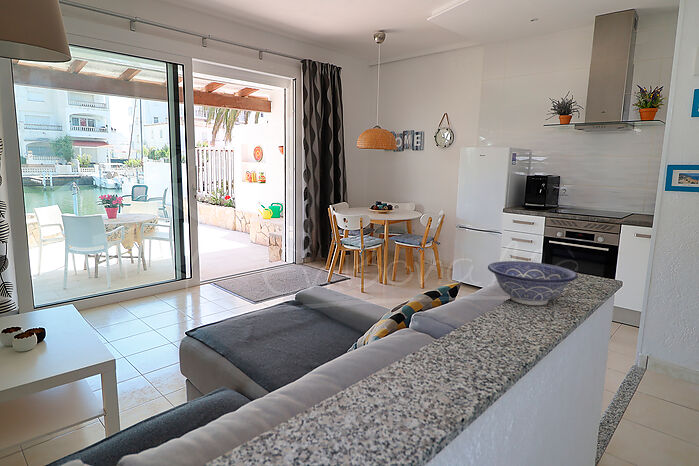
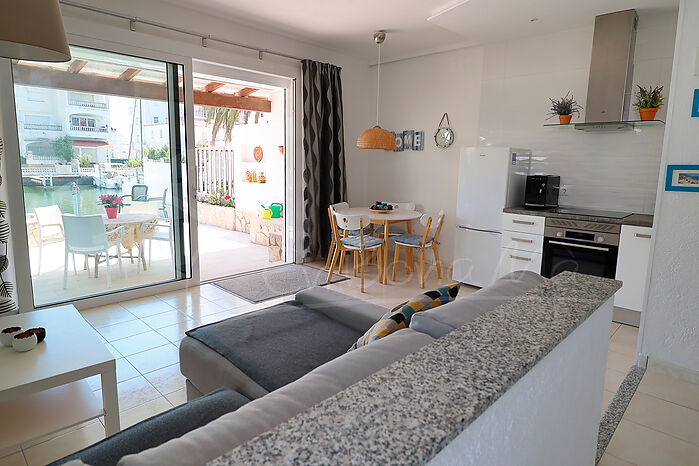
- decorative bowl (529, 285)
